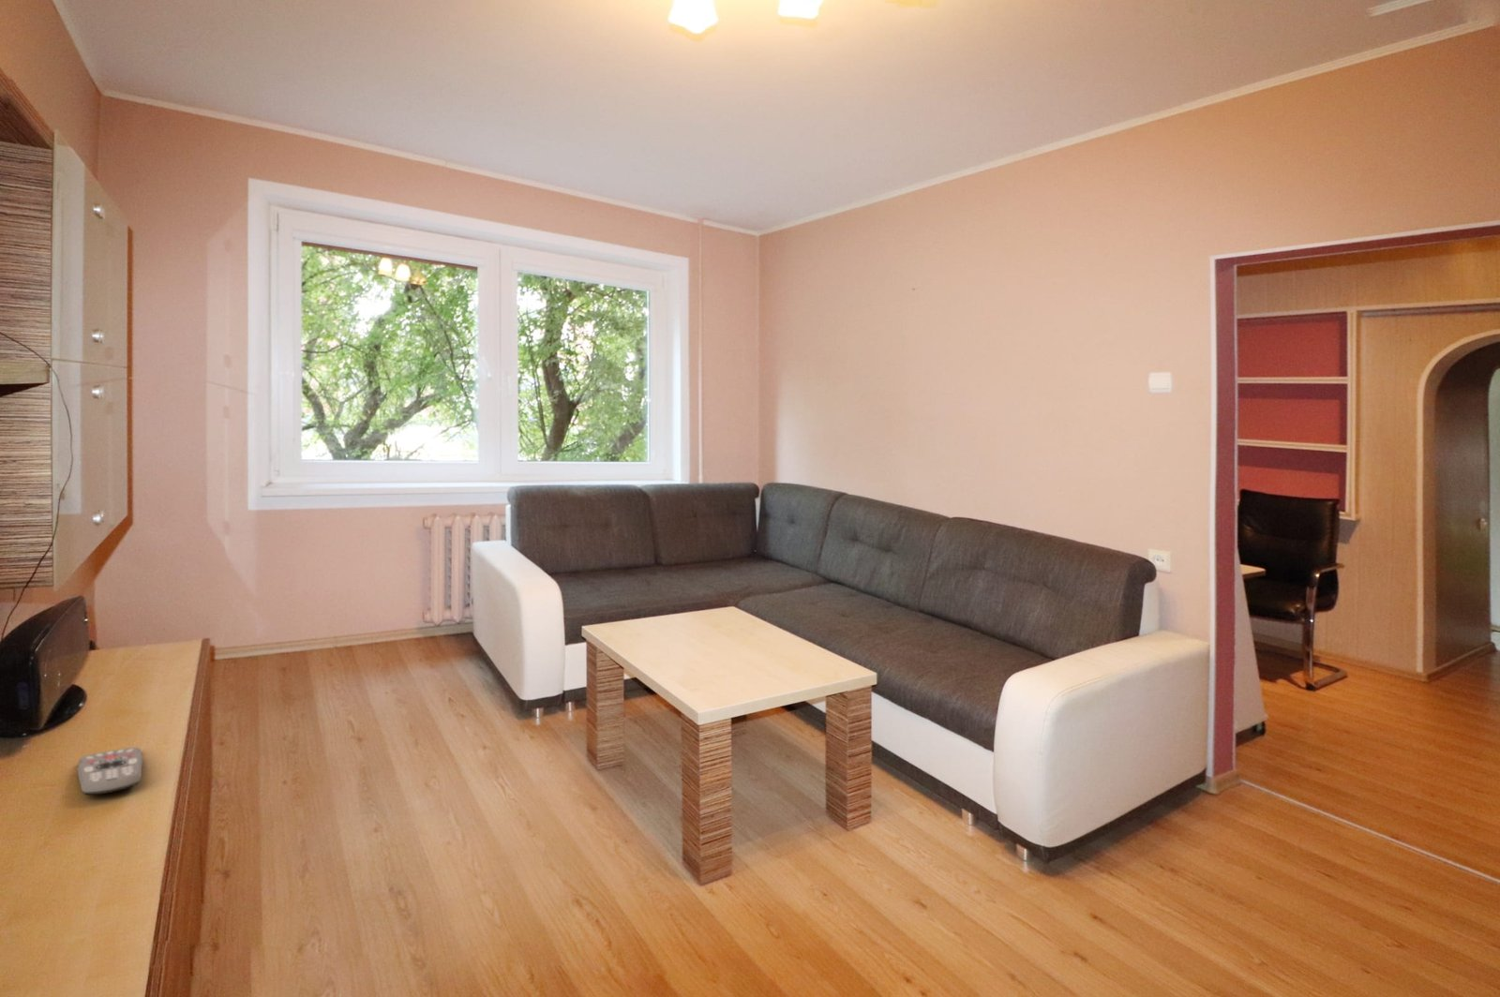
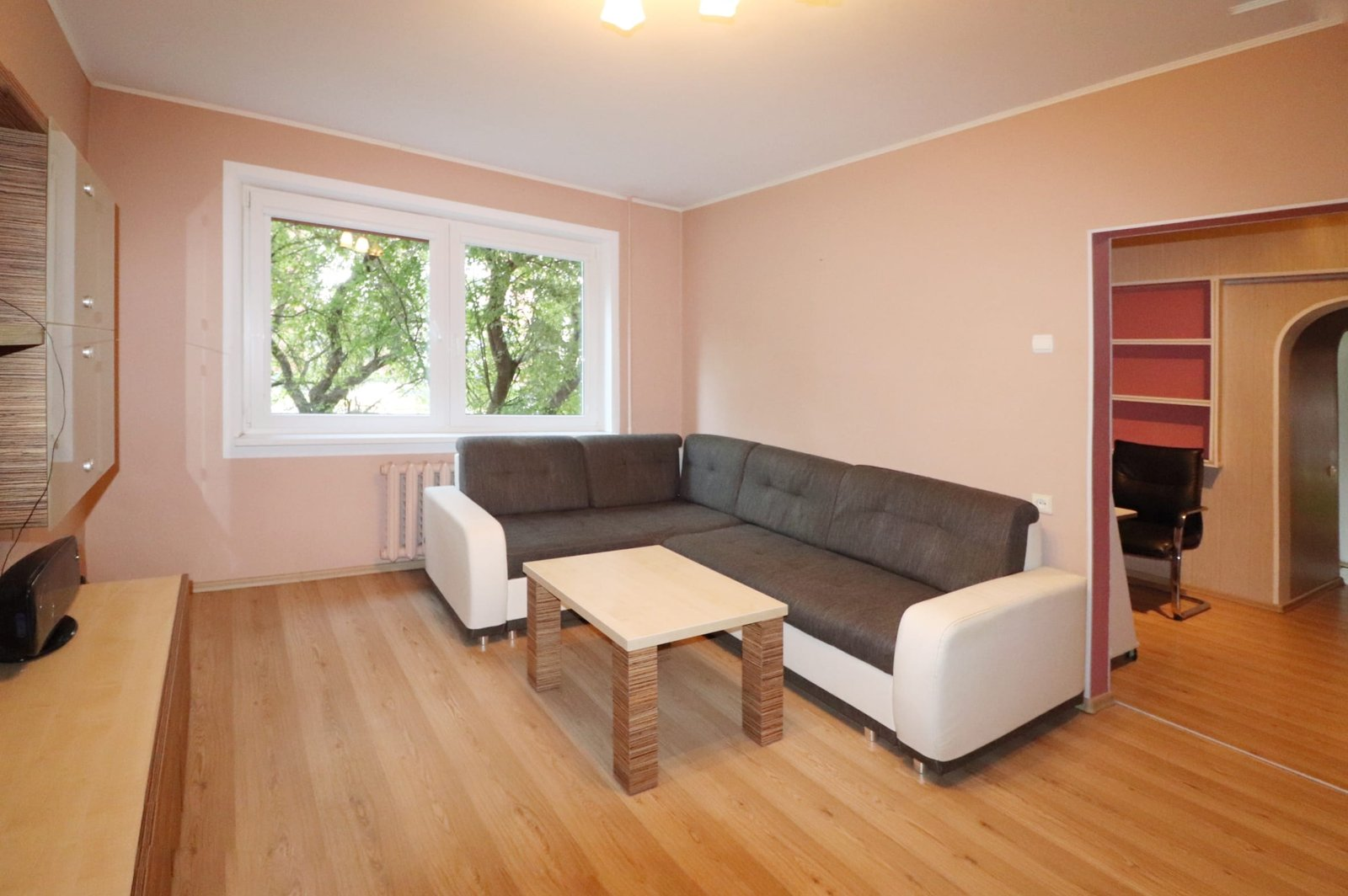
- remote control (110, 770)
